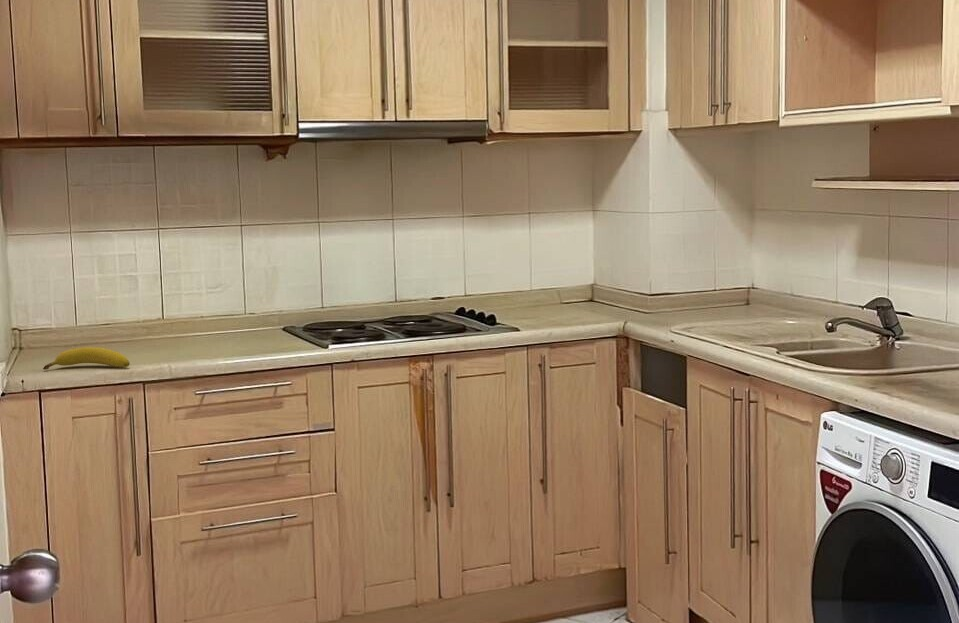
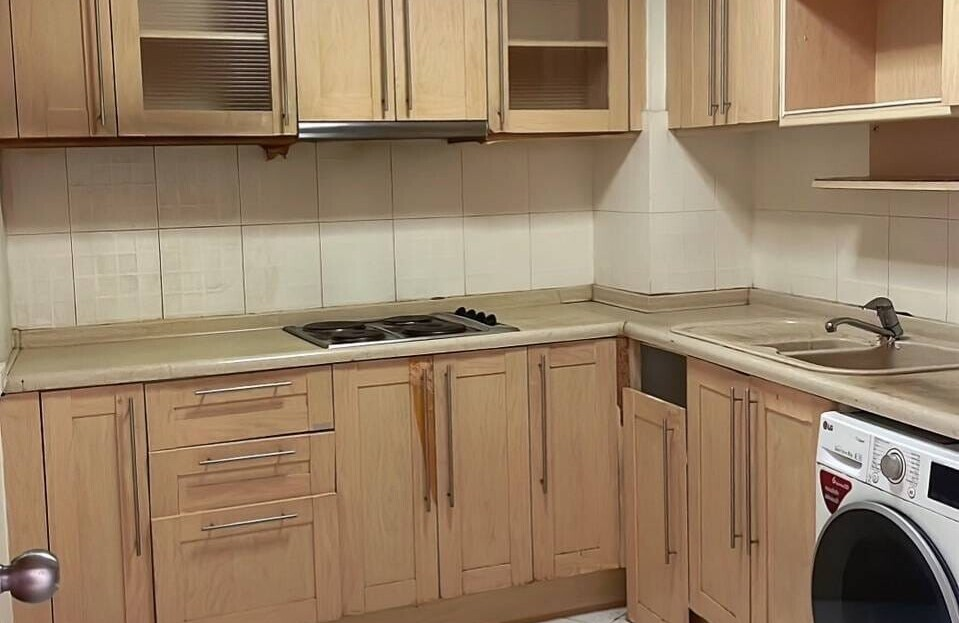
- fruit (90, 357)
